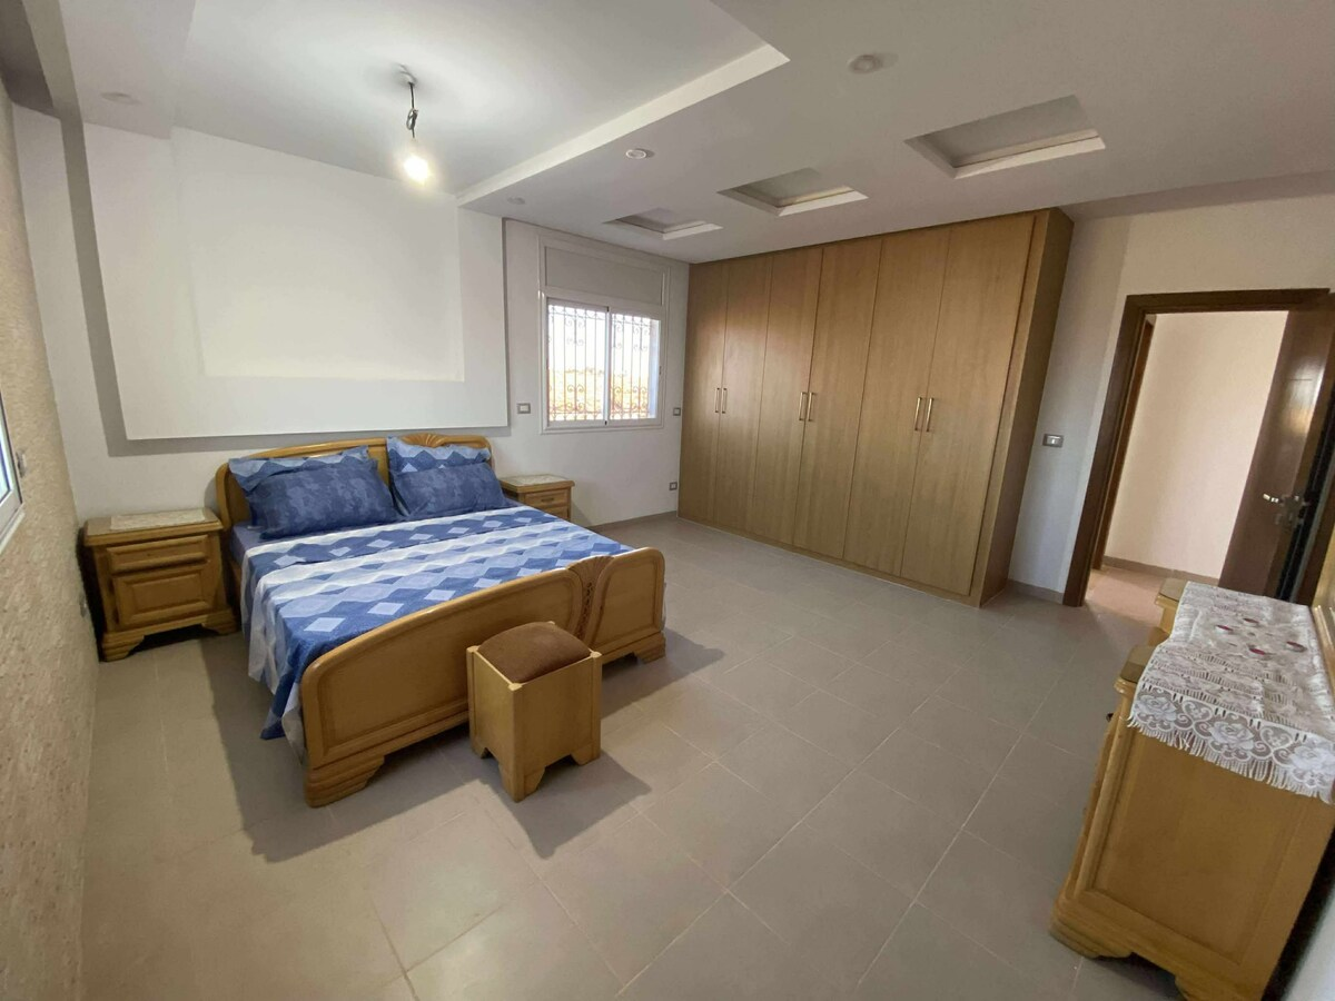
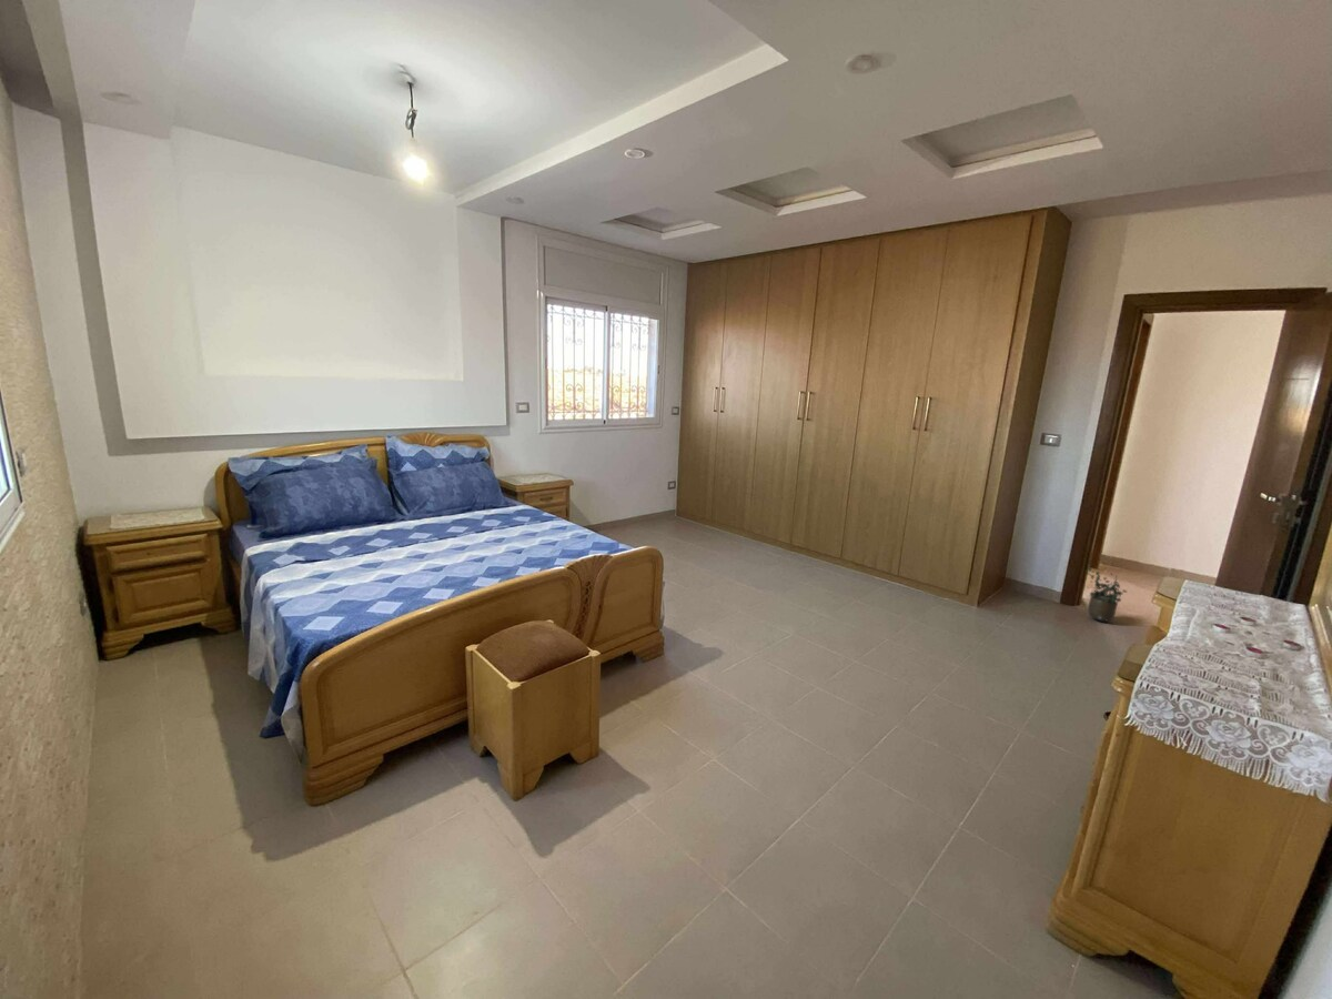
+ potted plant (1103, 593)
